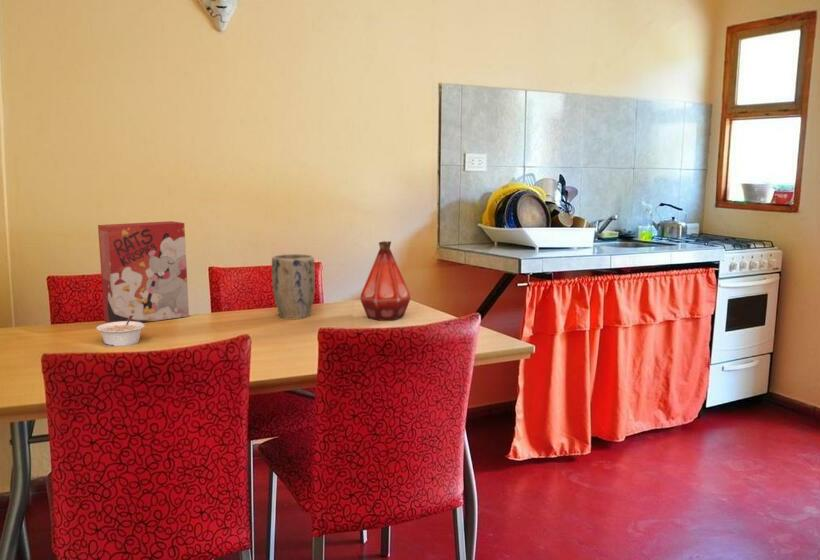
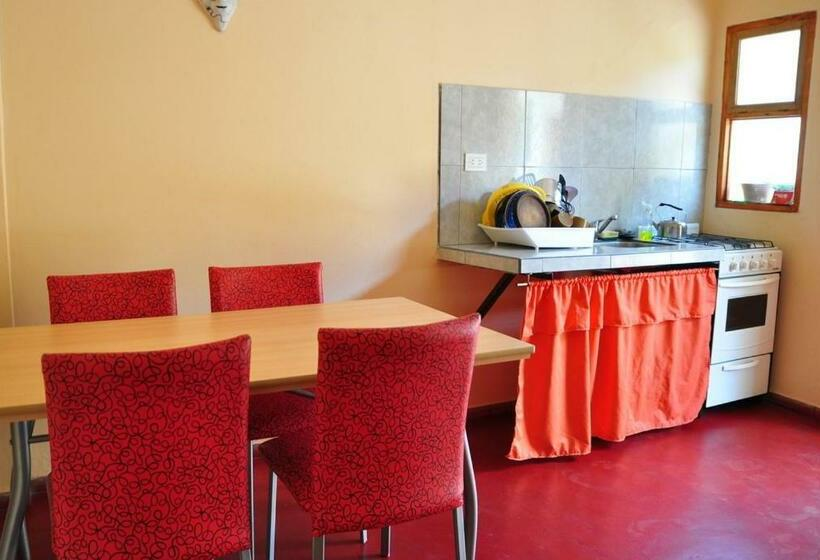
- cereal box (144, 271)
- plant pot (293, 286)
- legume (120, 332)
- bottle (386, 279)
